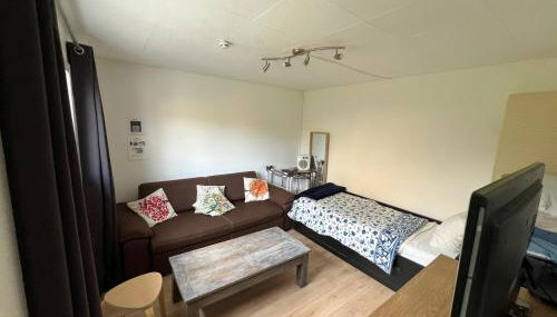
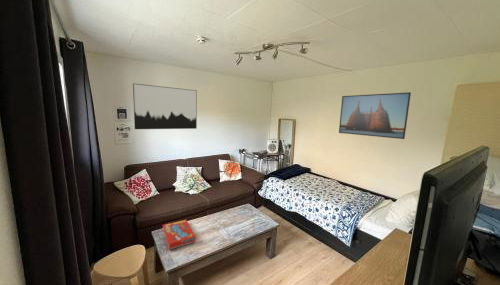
+ snack box (178, 232)
+ wall art (167, 108)
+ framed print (370, 115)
